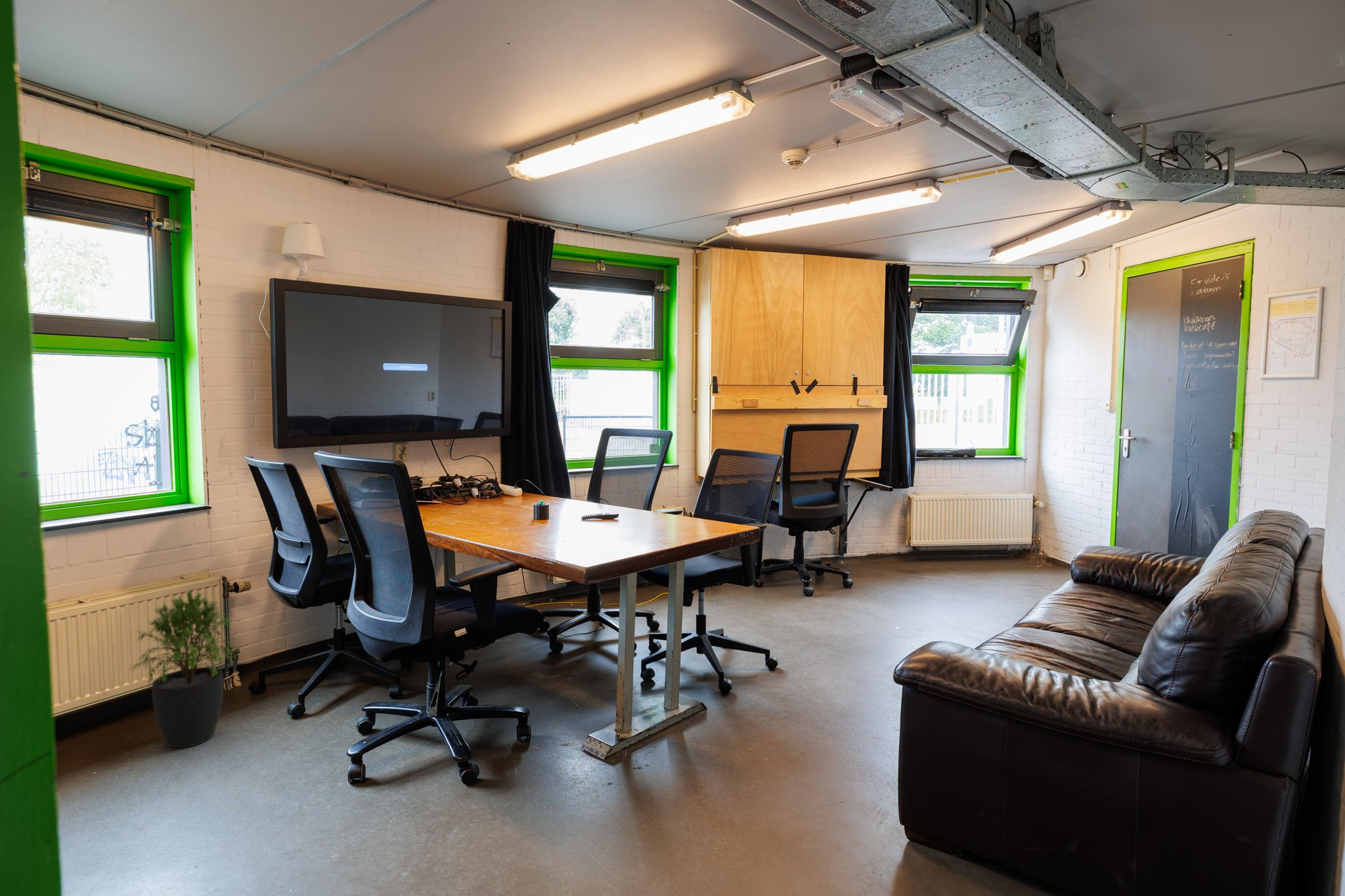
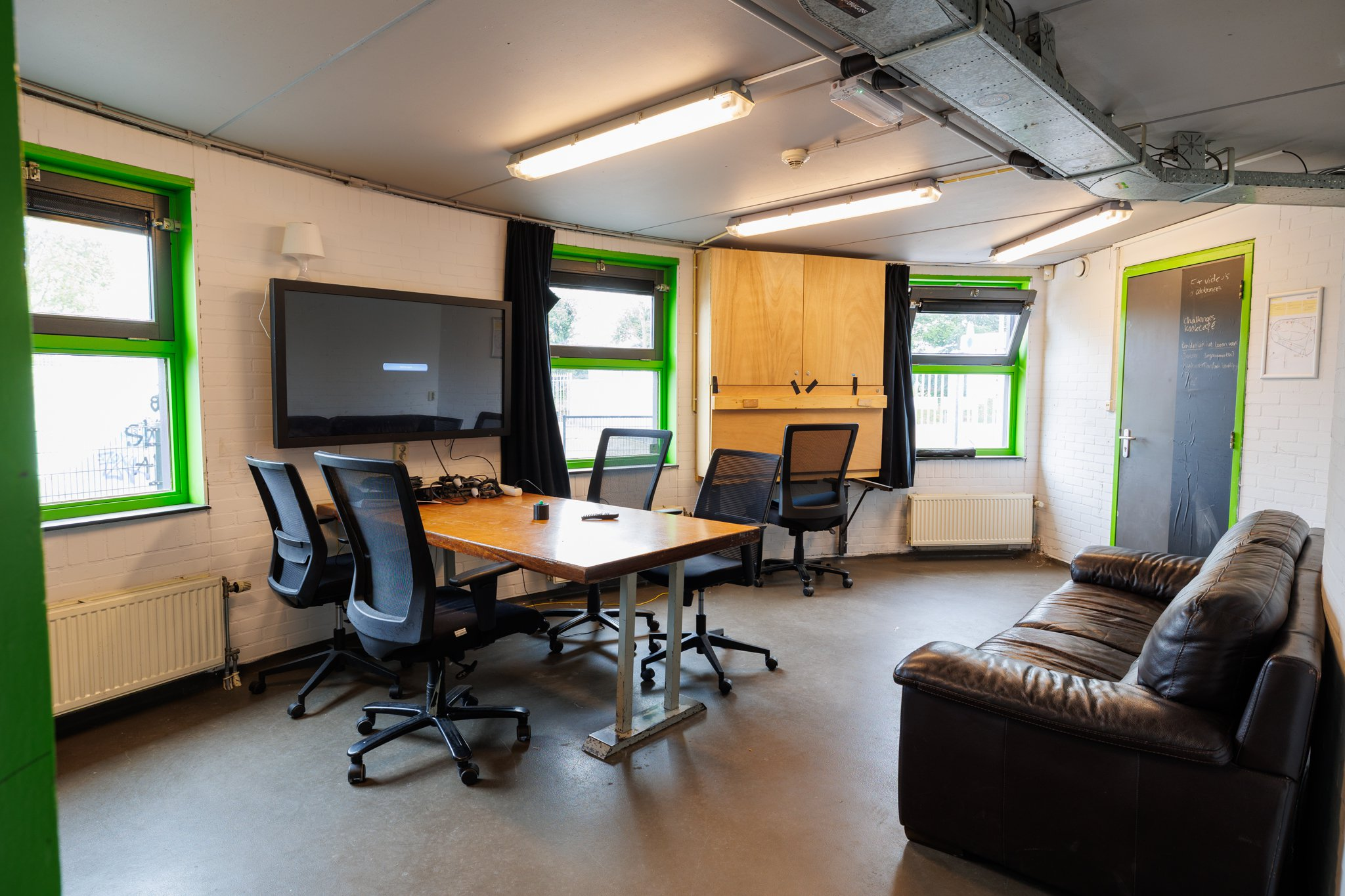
- potted plant (191, 667)
